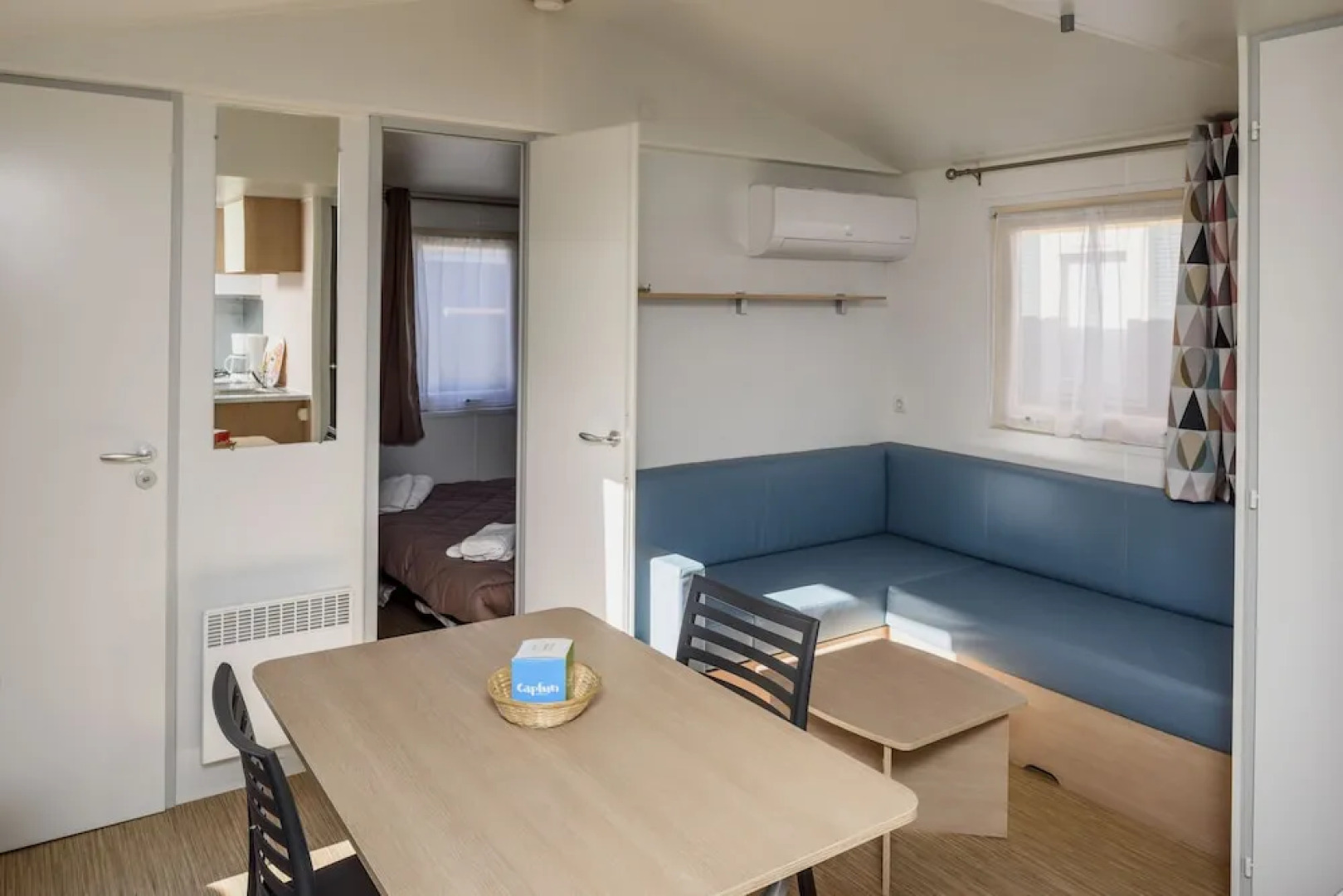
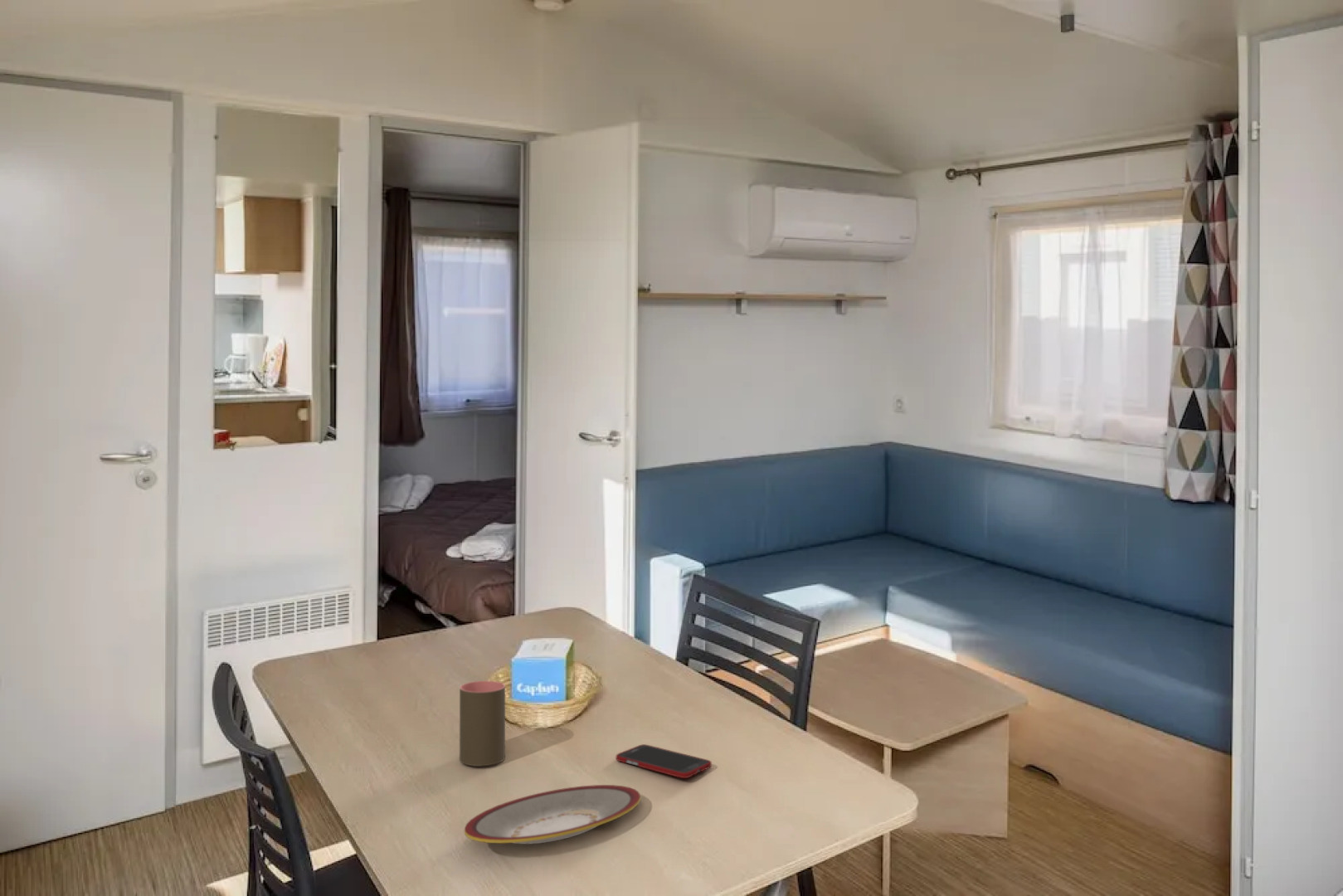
+ plate (556, 819)
+ cup (482, 723)
+ cell phone (663, 761)
